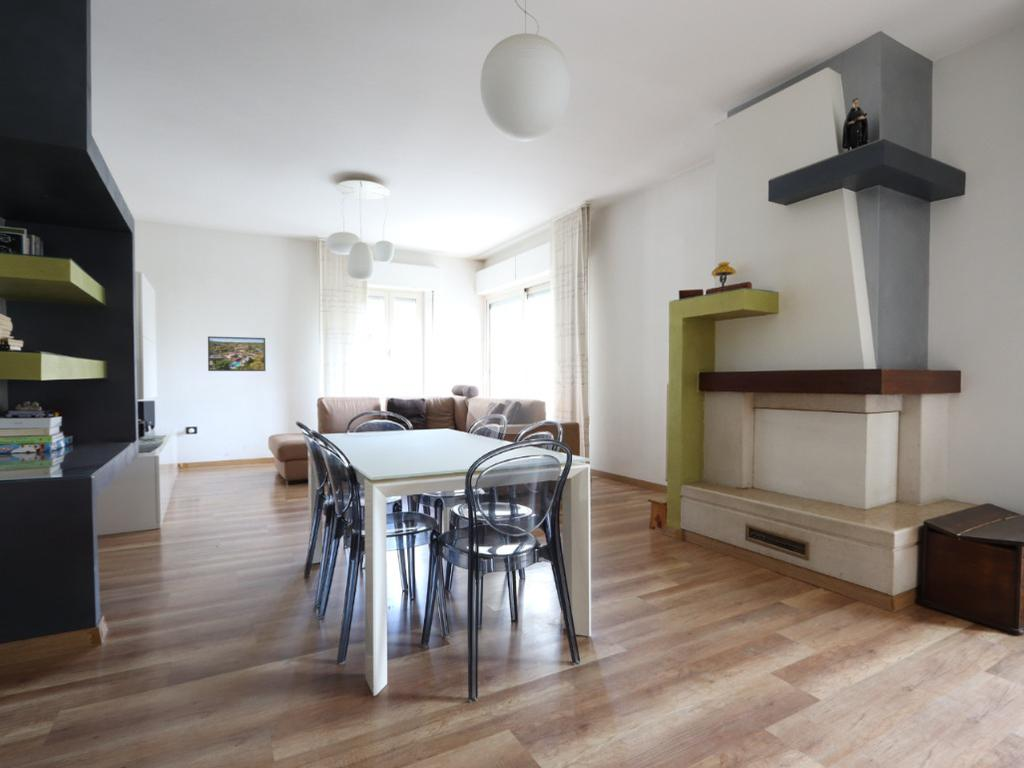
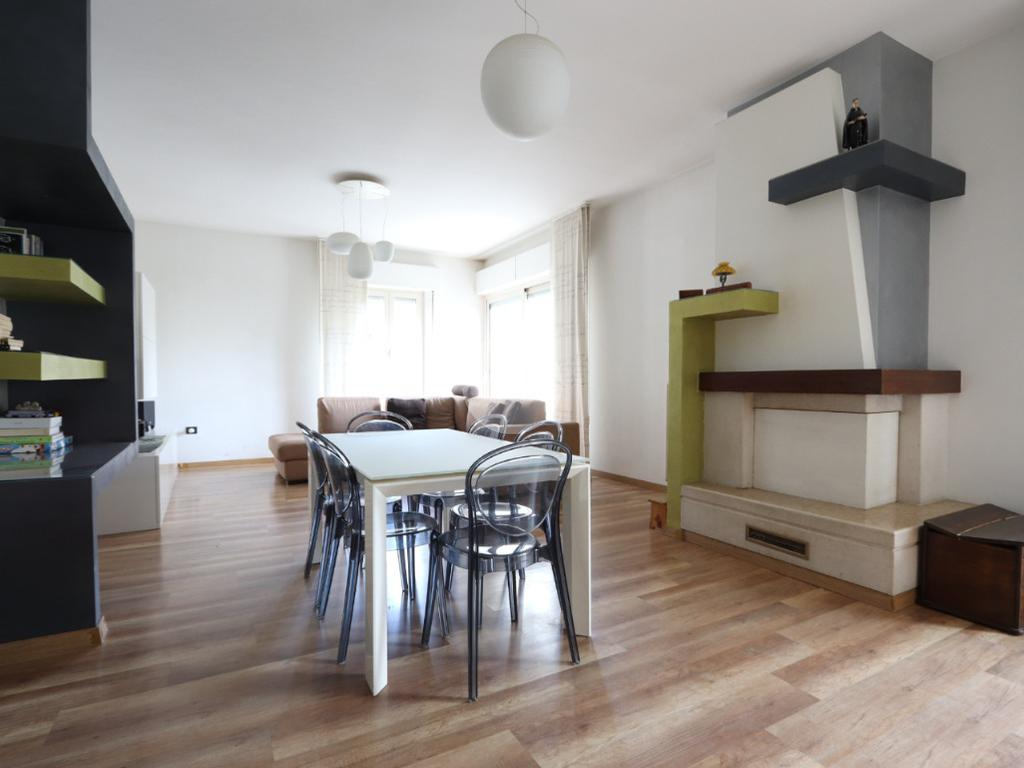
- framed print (237, 354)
